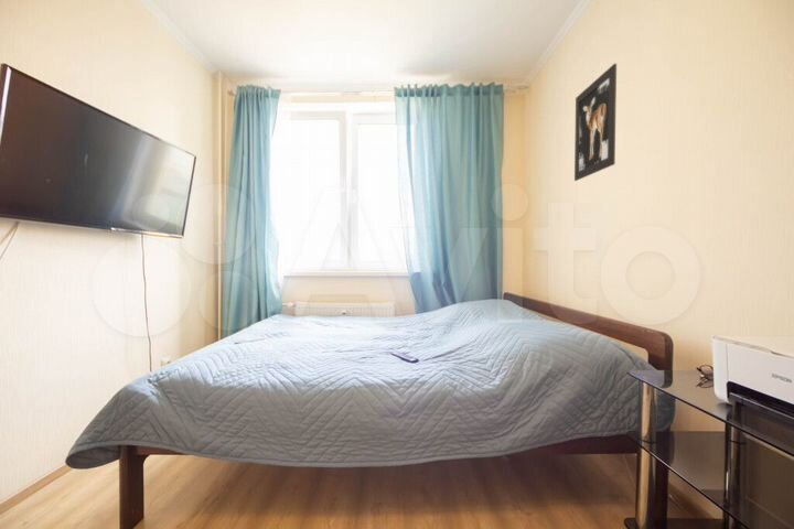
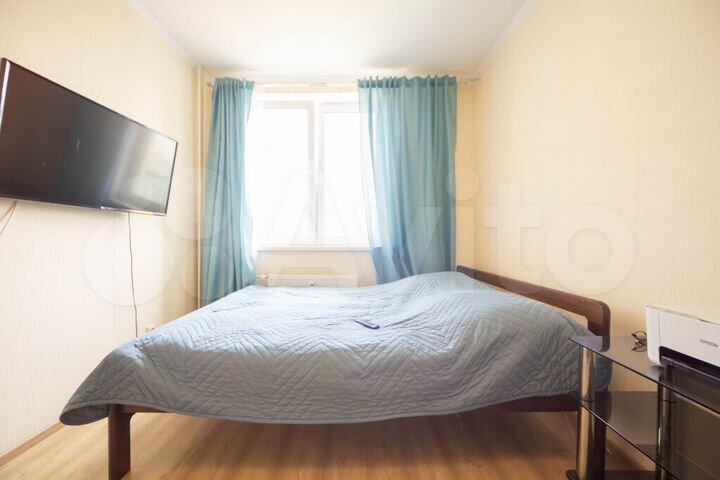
- wall art (593, 128)
